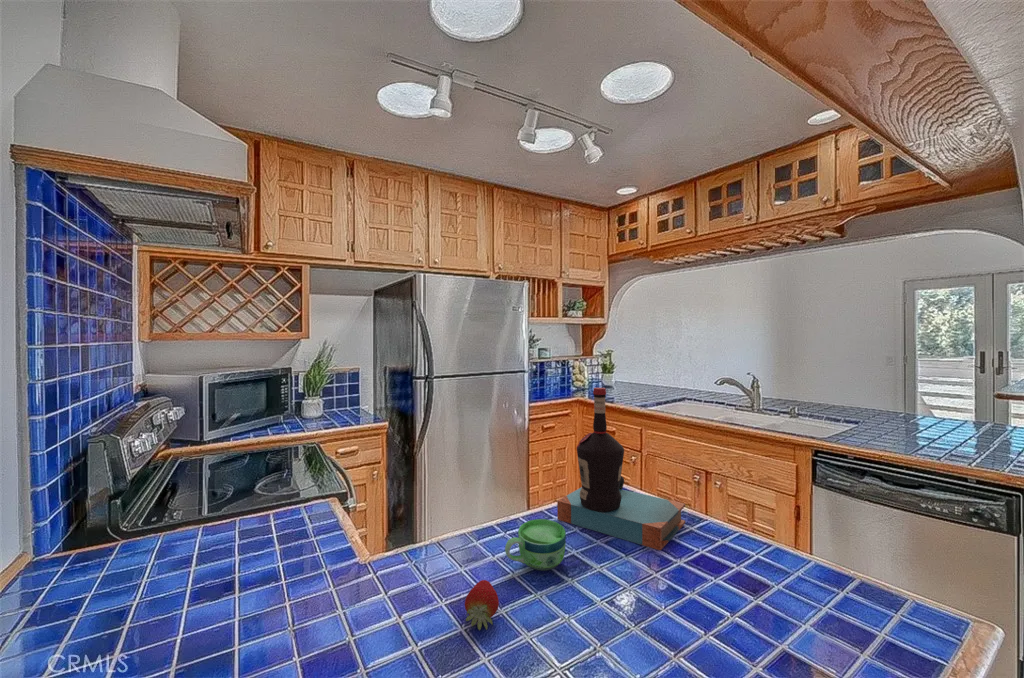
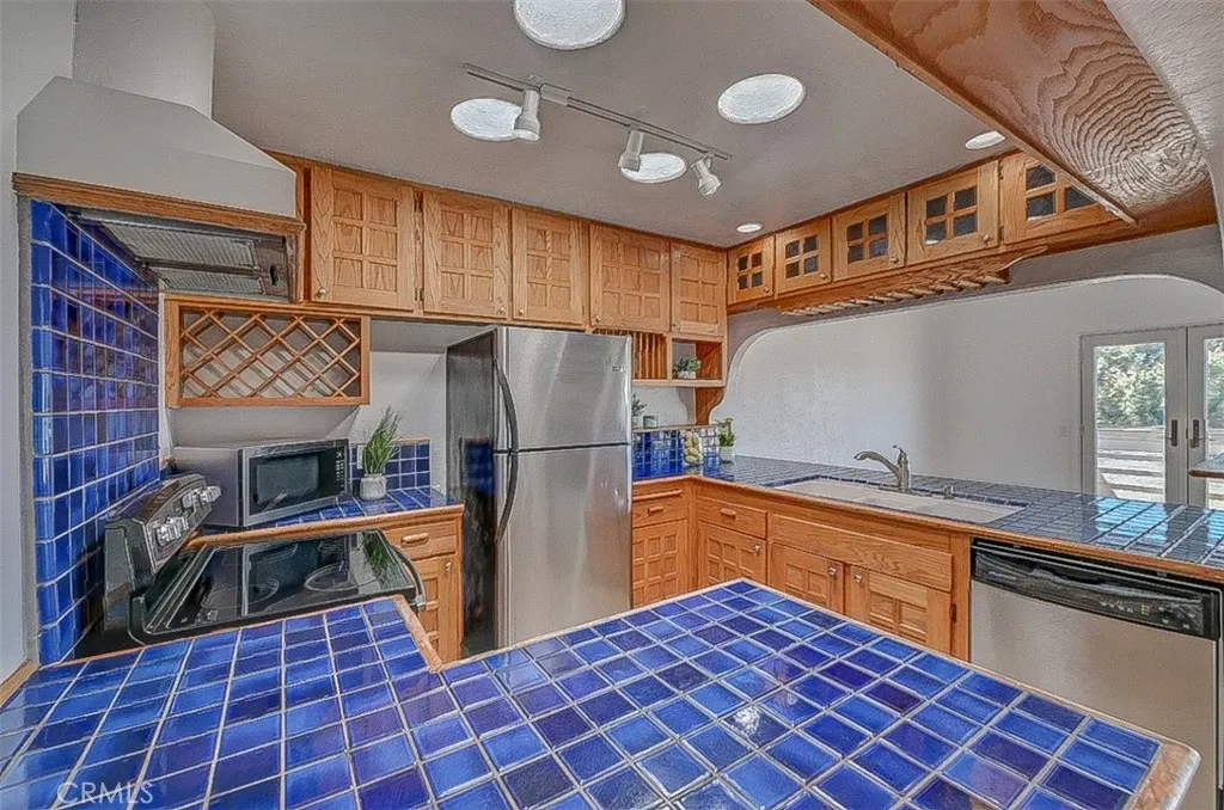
- bottle (623, 452)
- fruit (482, 601)
- cup (536, 548)
